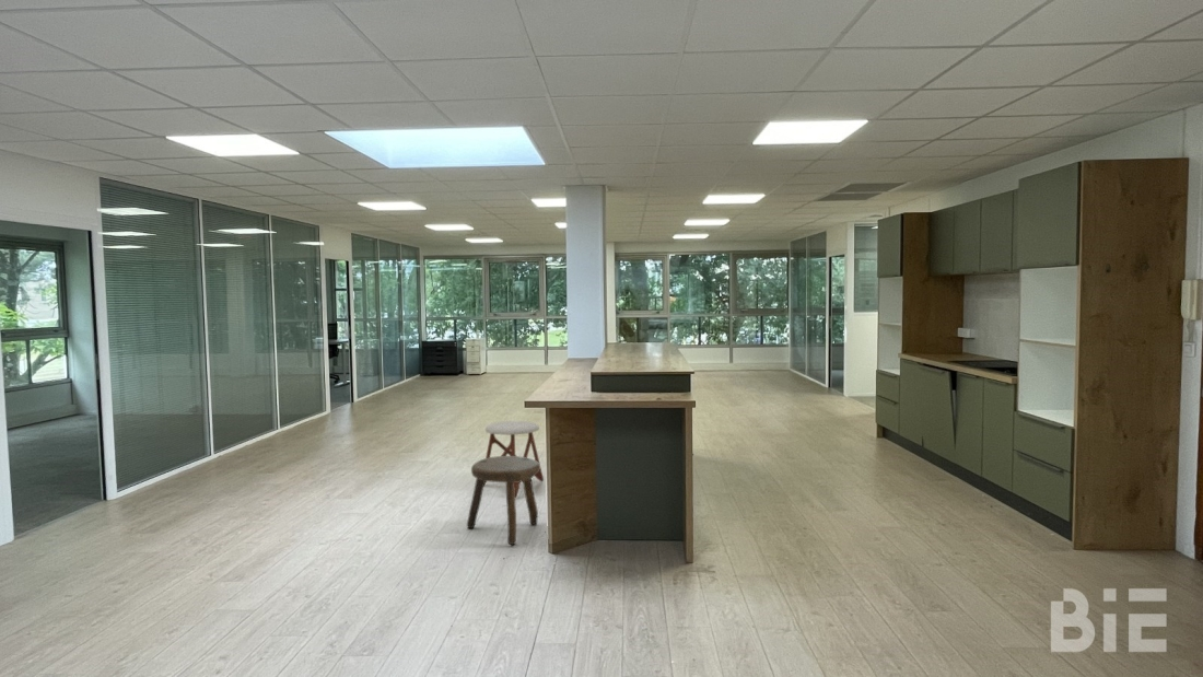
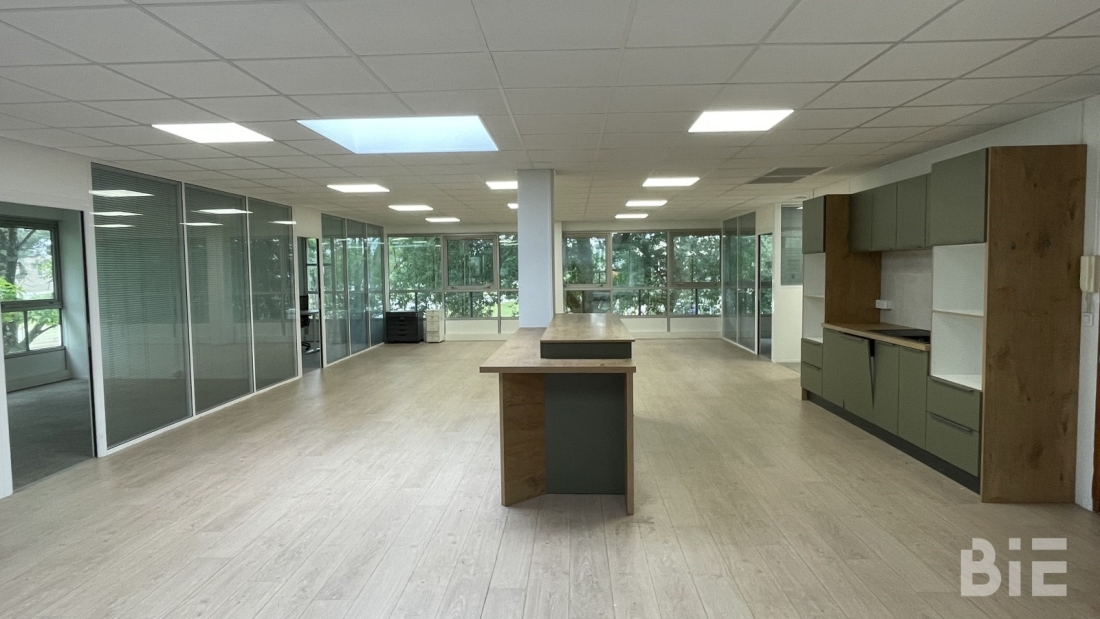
- stool (506, 497)
- stool (510, 455)
